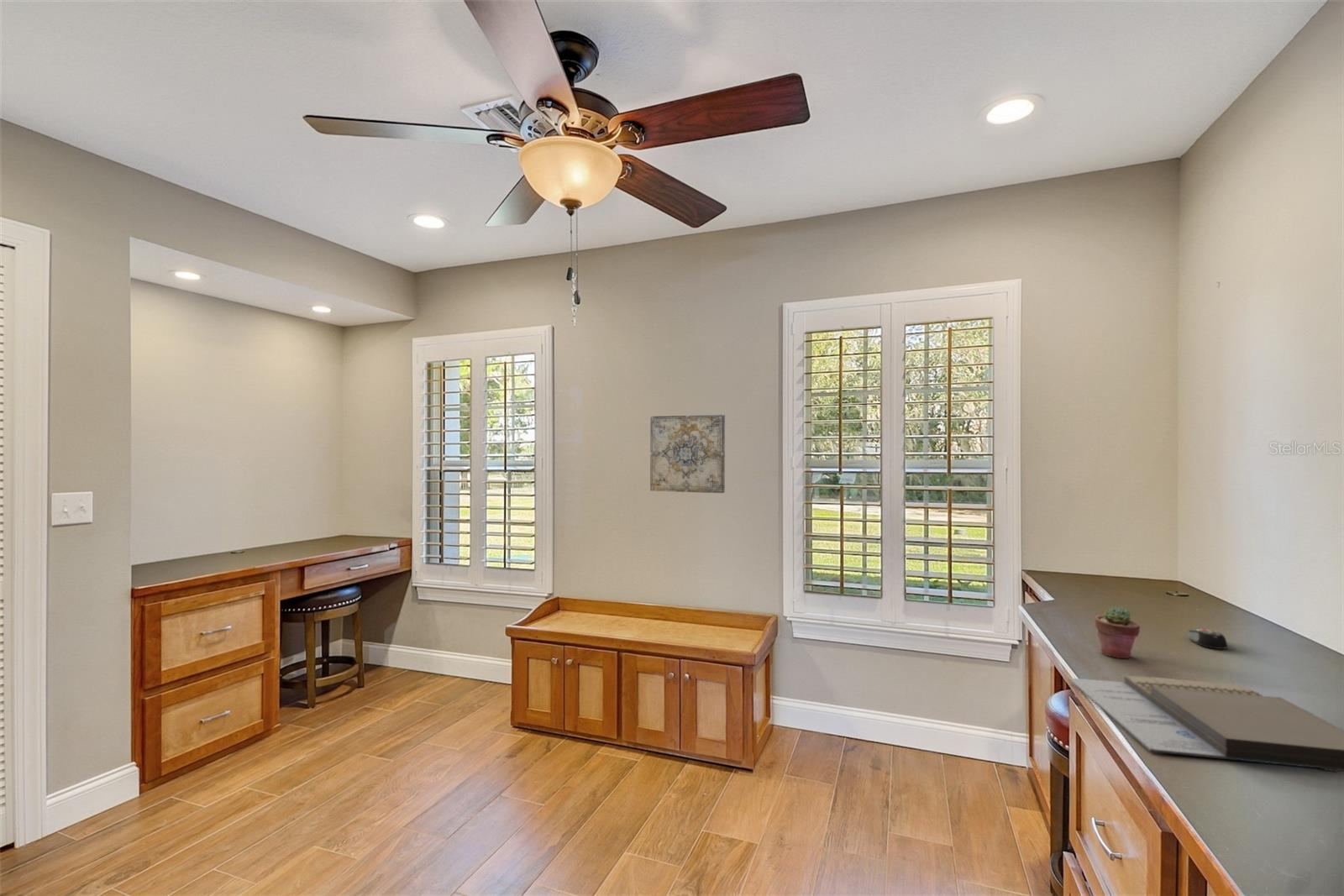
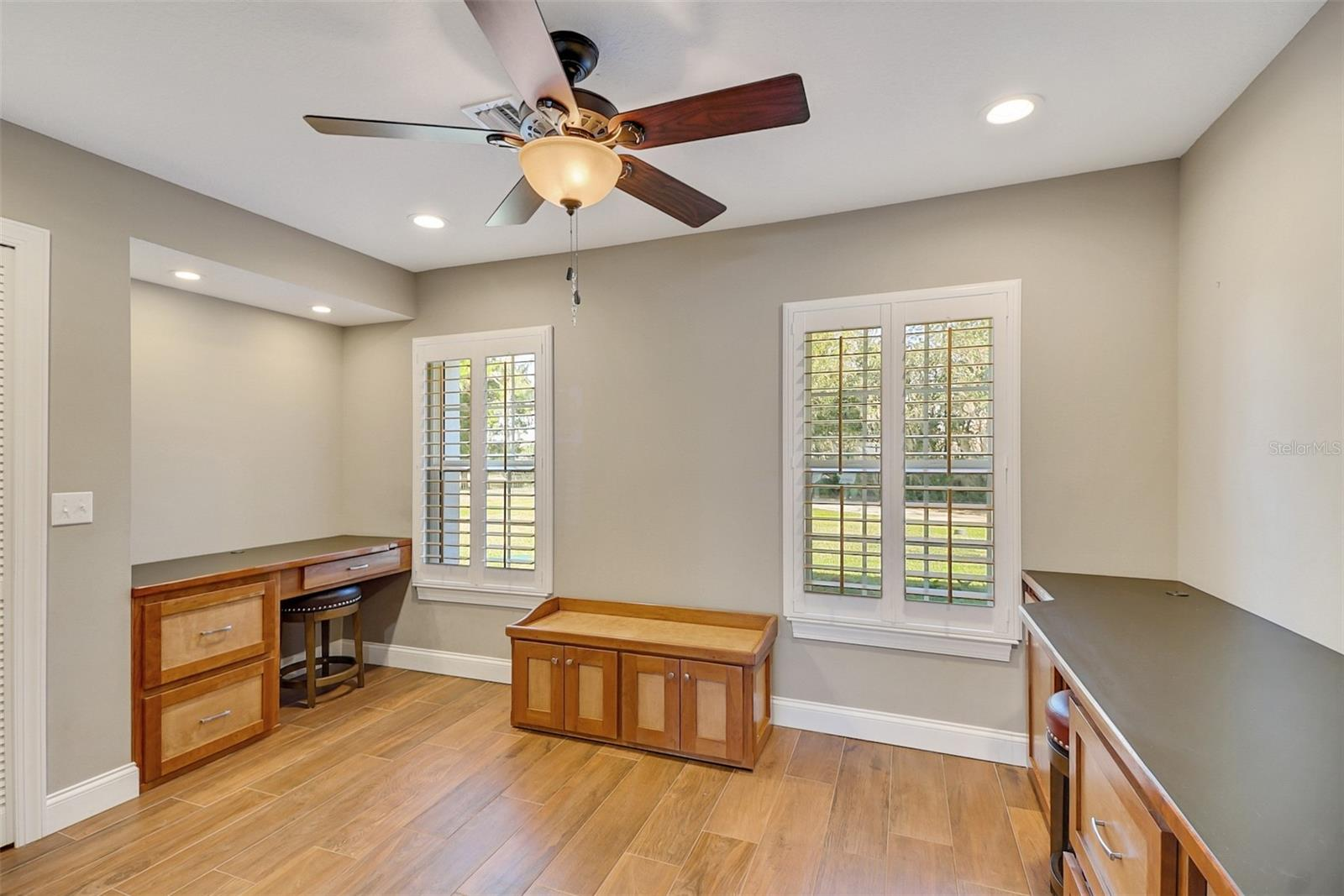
- potted succulent (1116, 630)
- computer mouse (1207, 636)
- notebook (1201, 710)
- wall art (686, 453)
